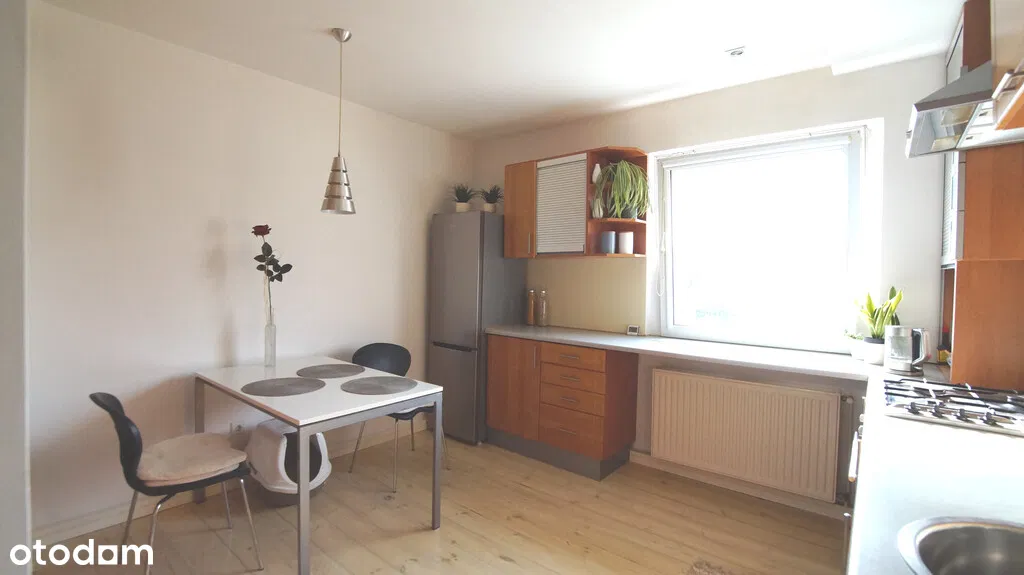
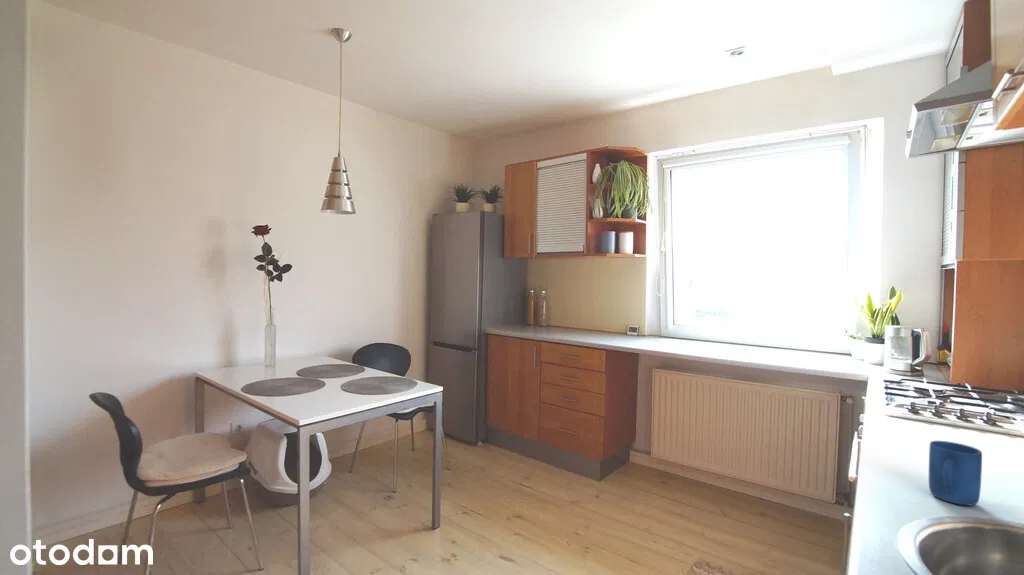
+ mug (952, 474)
